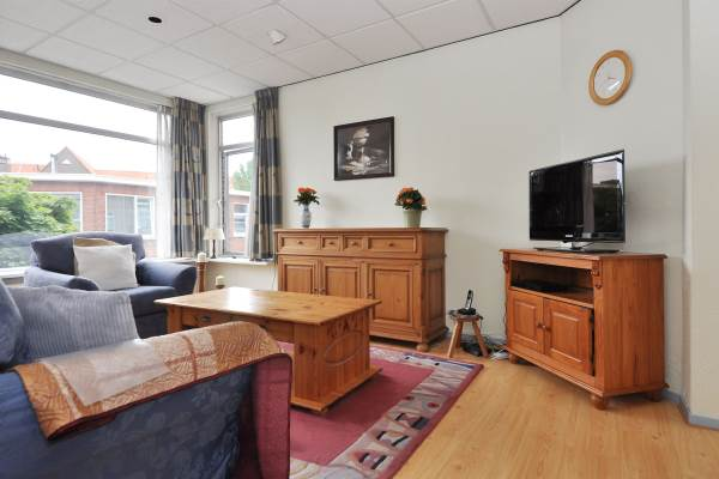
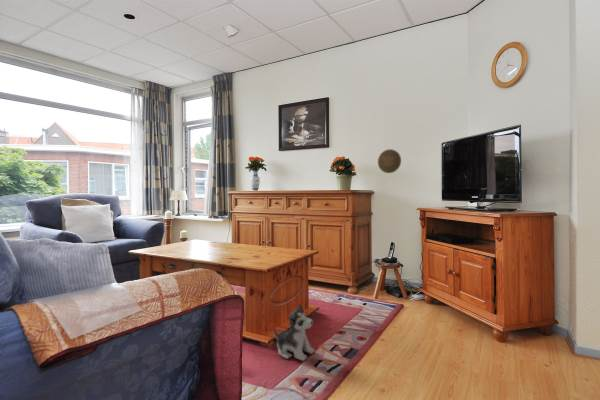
+ decorative plate (388, 161)
+ plush toy (292, 327)
